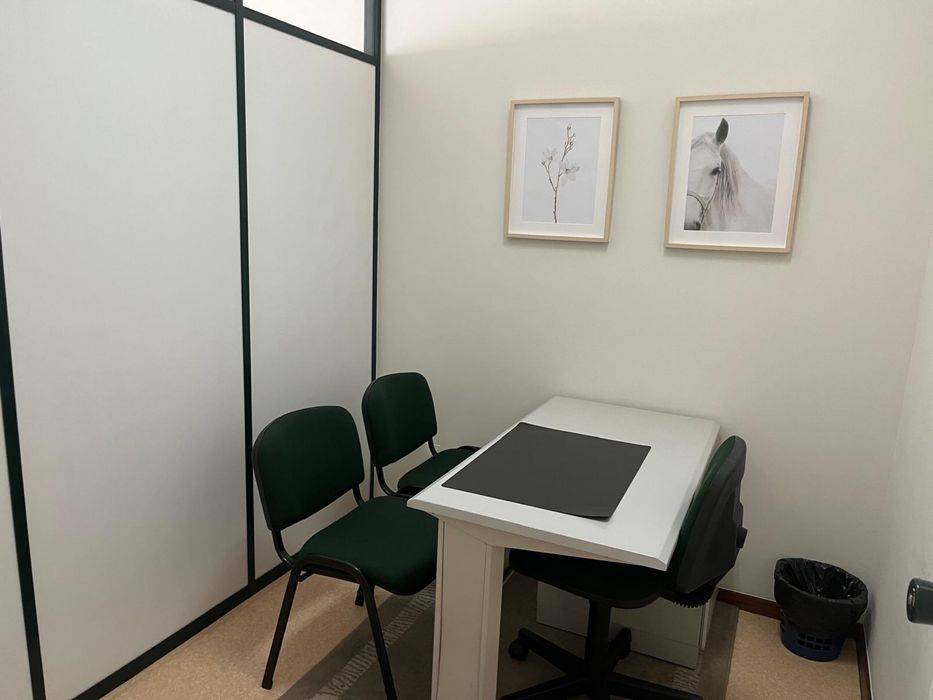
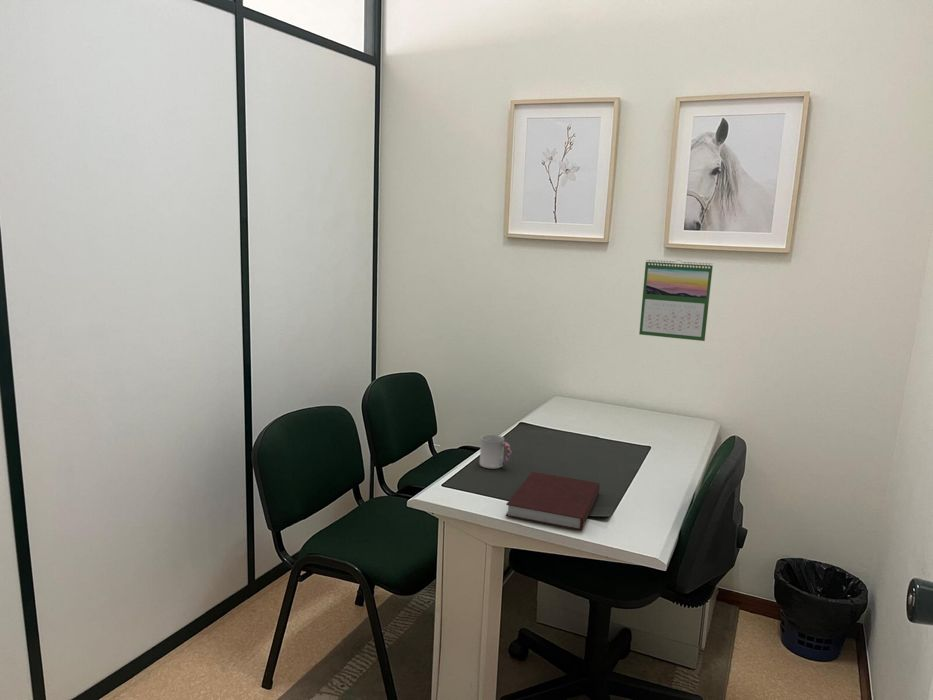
+ notebook (554, 498)
+ cup (496, 452)
+ calendar (675, 299)
